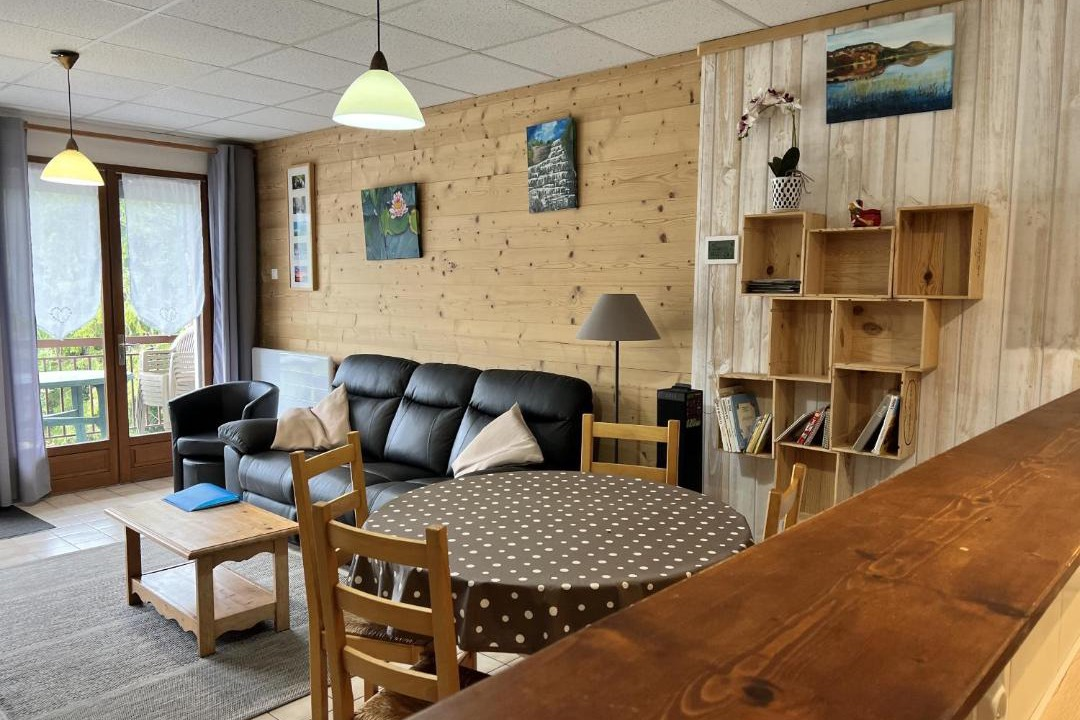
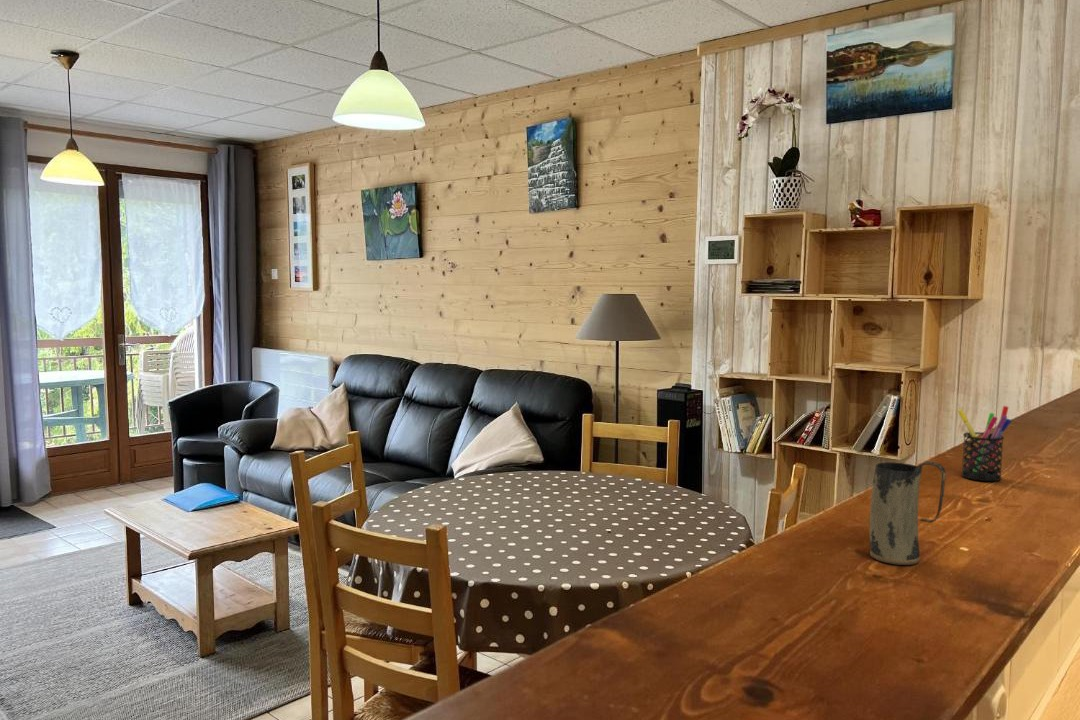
+ mug (905, 509)
+ pen holder (986, 440)
